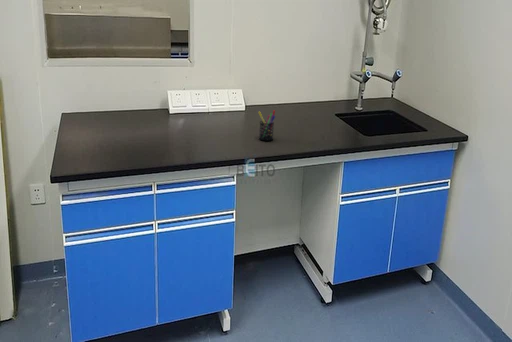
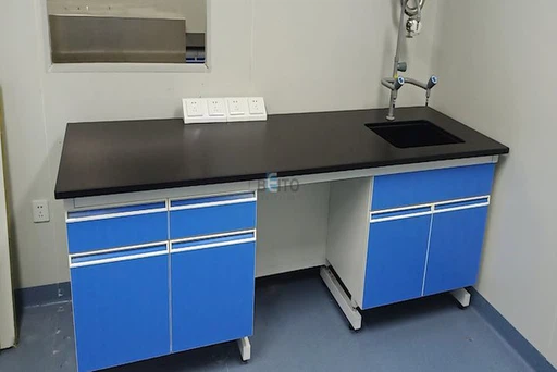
- pen holder (268, 124)
